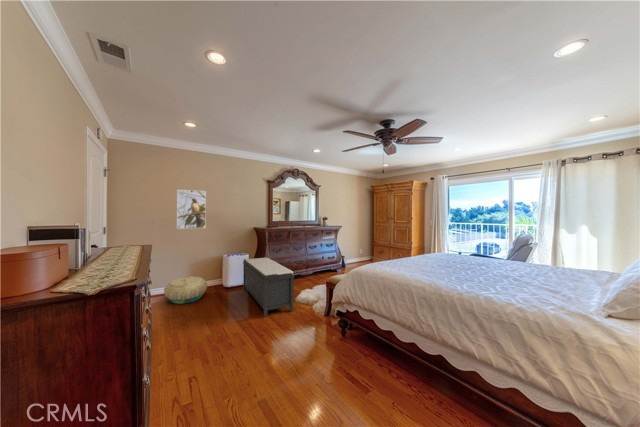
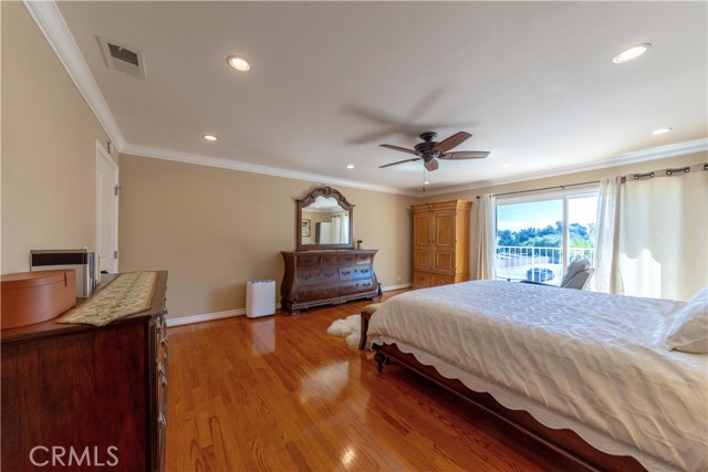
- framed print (191, 209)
- basket (186, 288)
- bench (265, 282)
